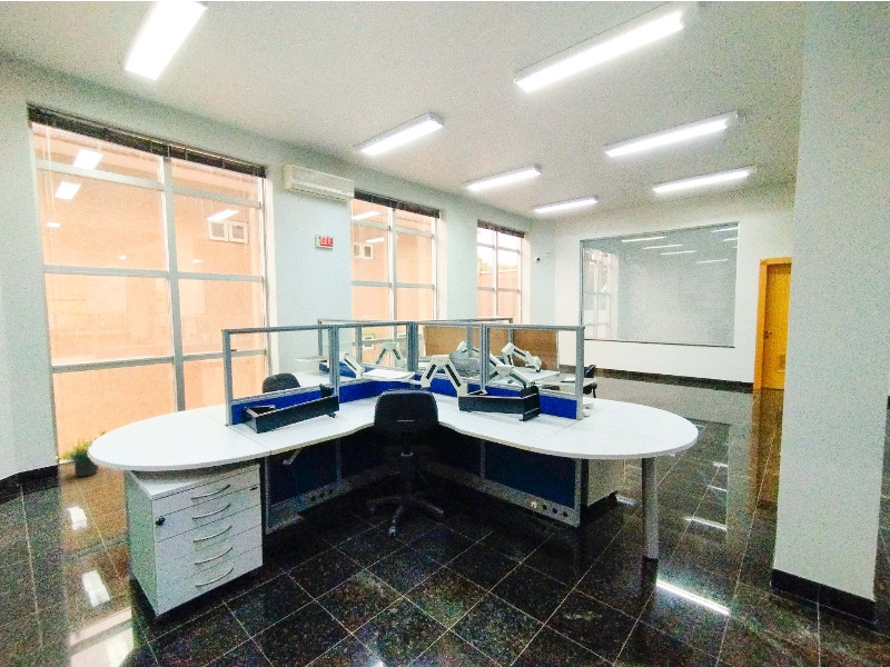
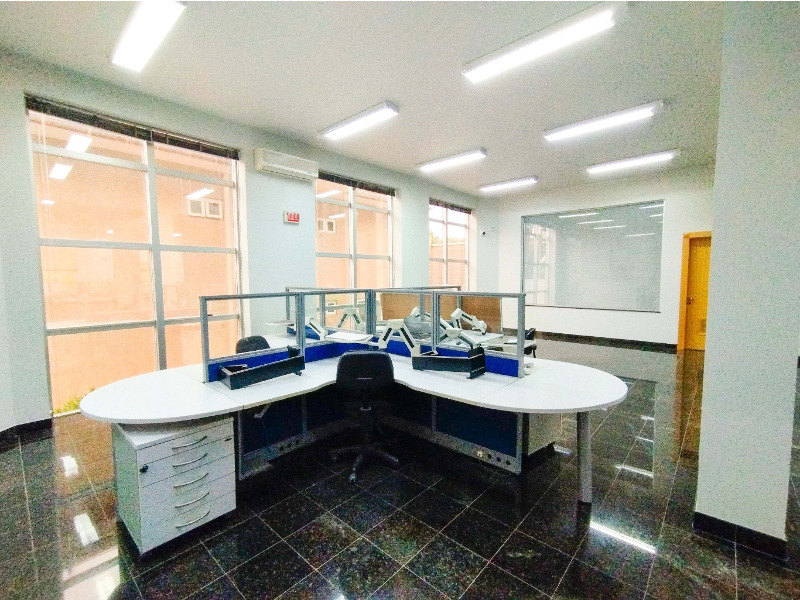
- potted plant (86, 455)
